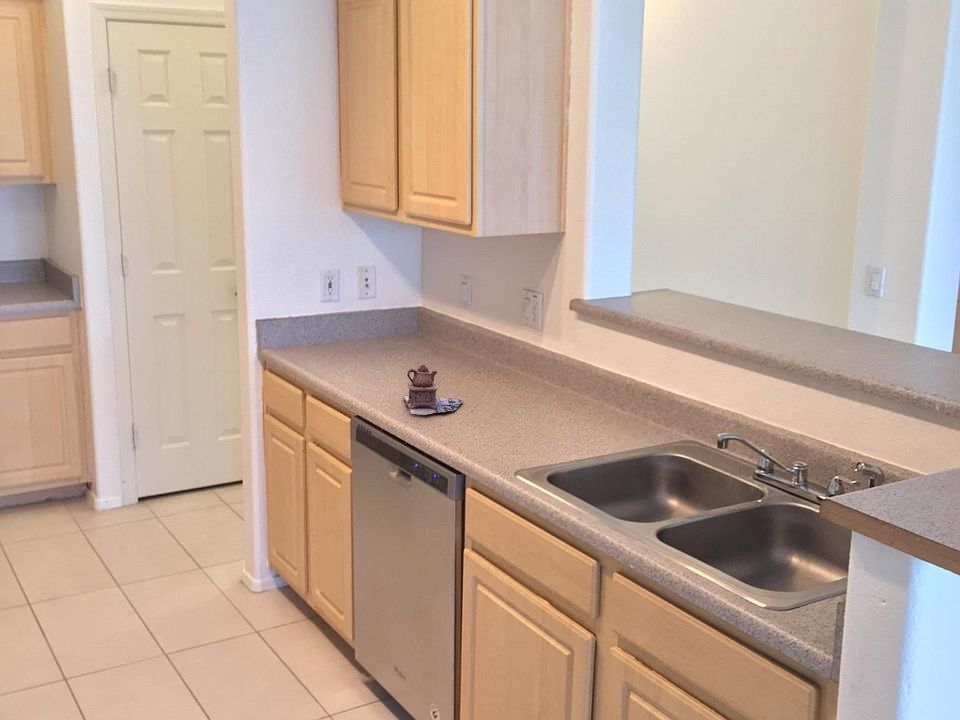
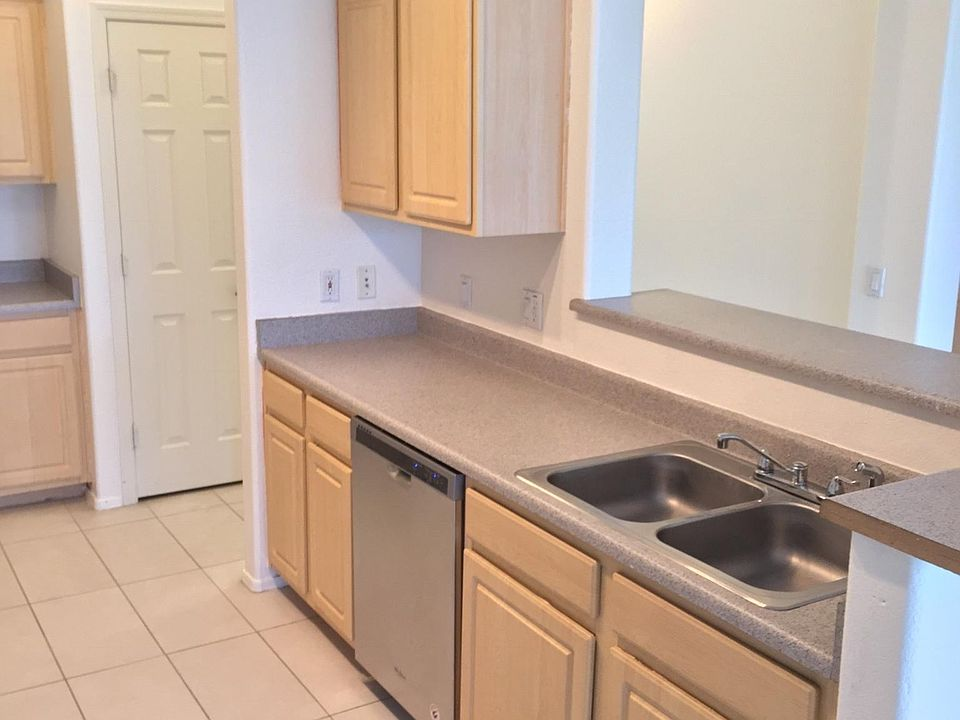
- teapot (425, 386)
